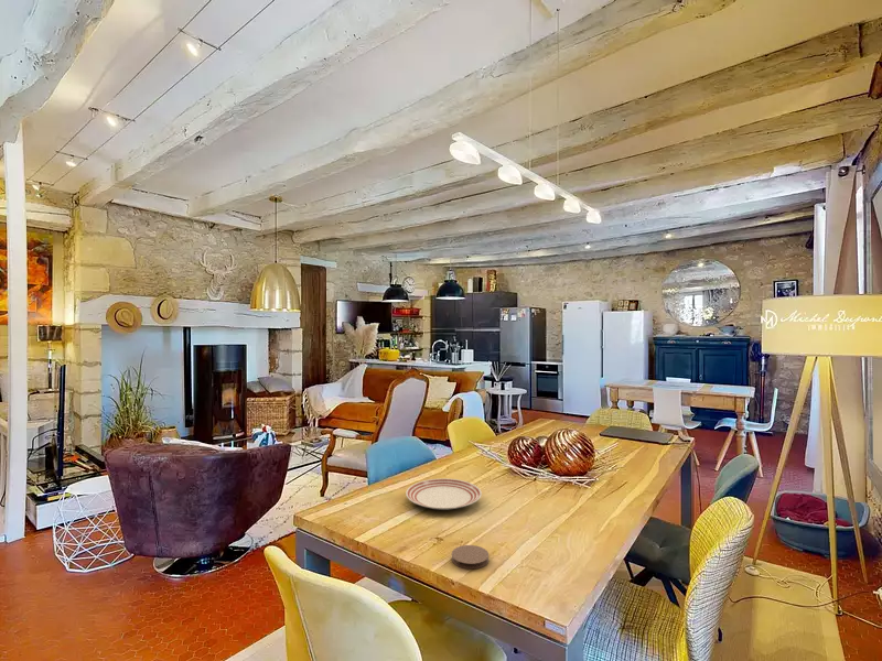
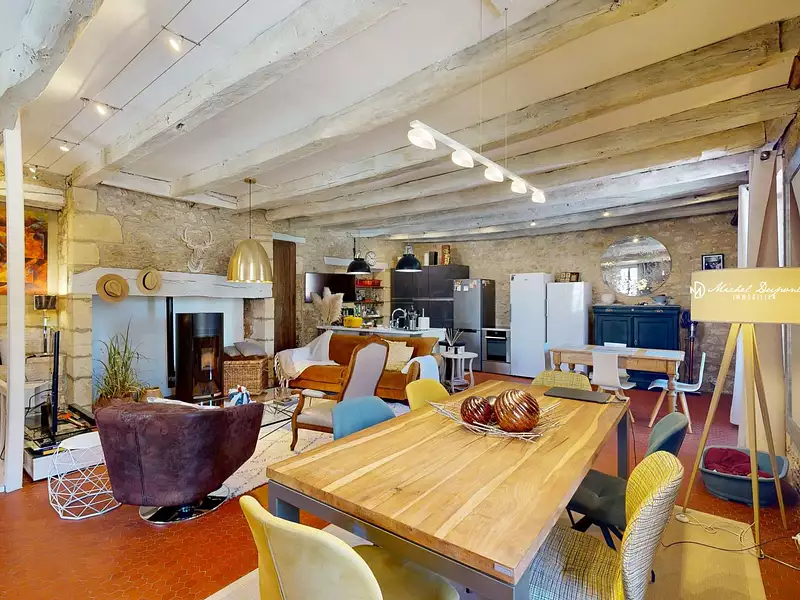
- coaster (470, 556)
- dinner plate (443, 495)
